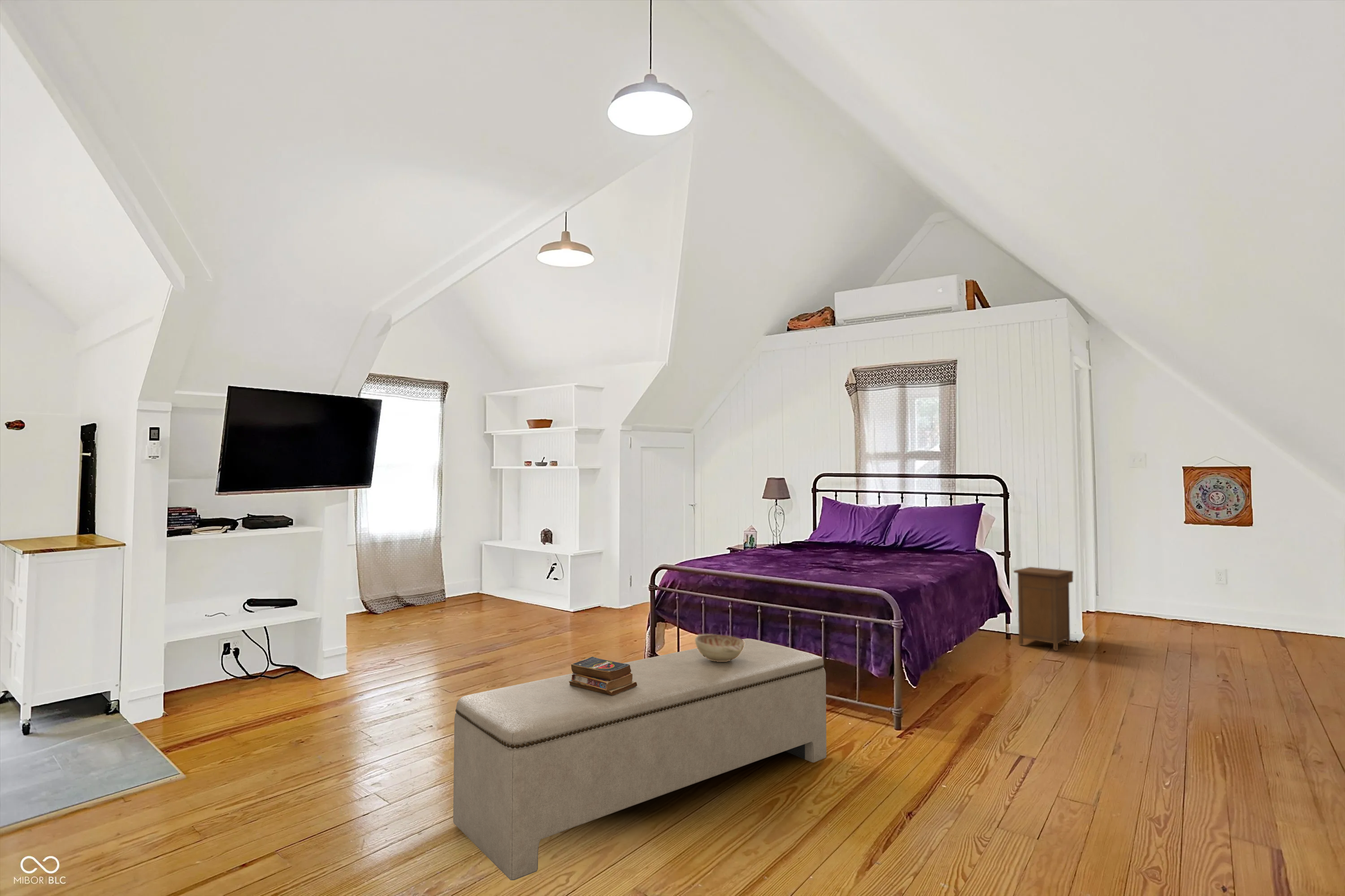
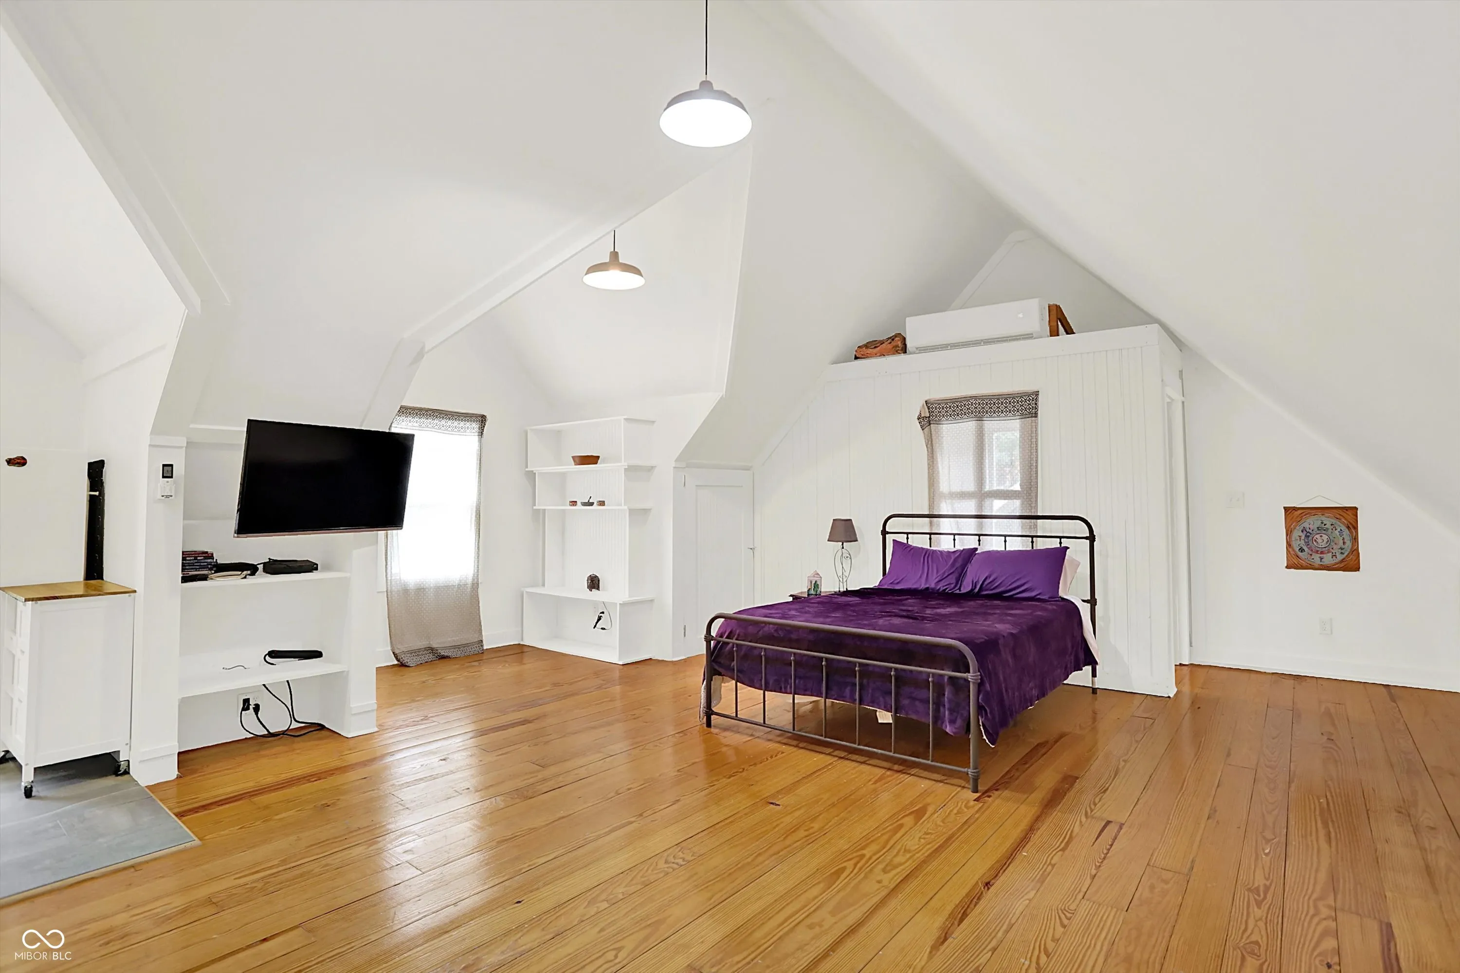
- books (603, 674)
- decorative bowl (720, 649)
- nightstand (1047, 606)
- bench (659, 729)
